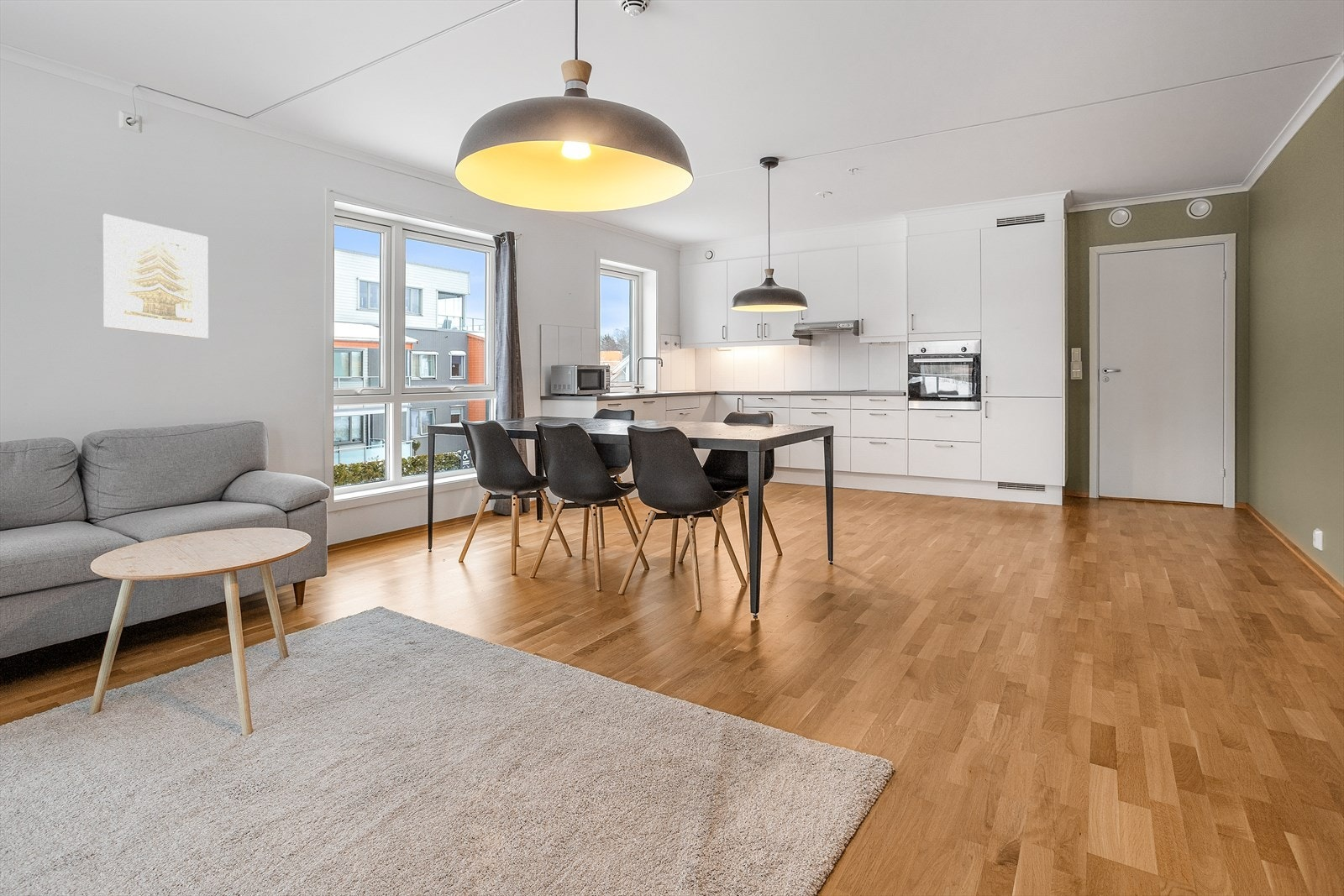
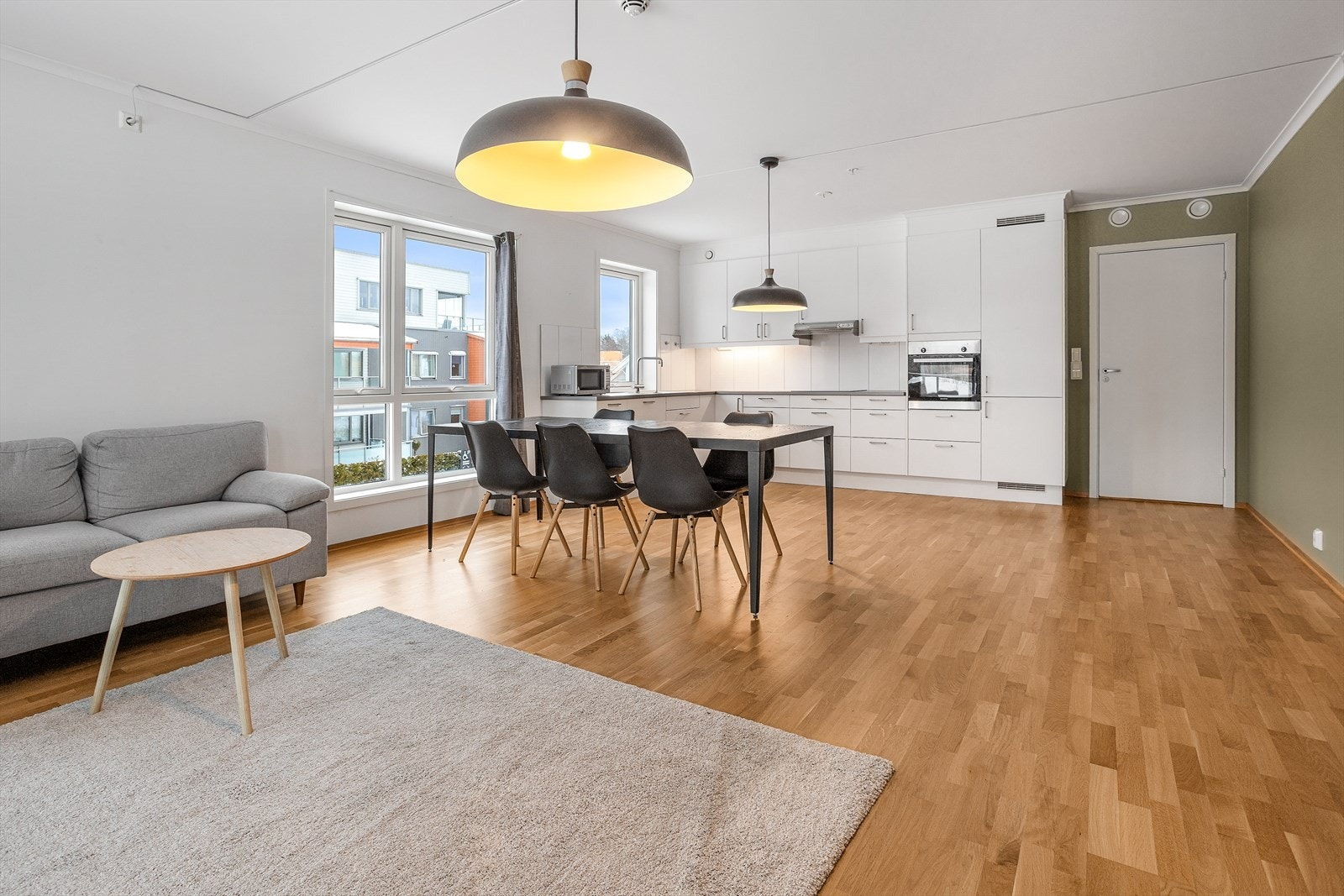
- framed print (158, 280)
